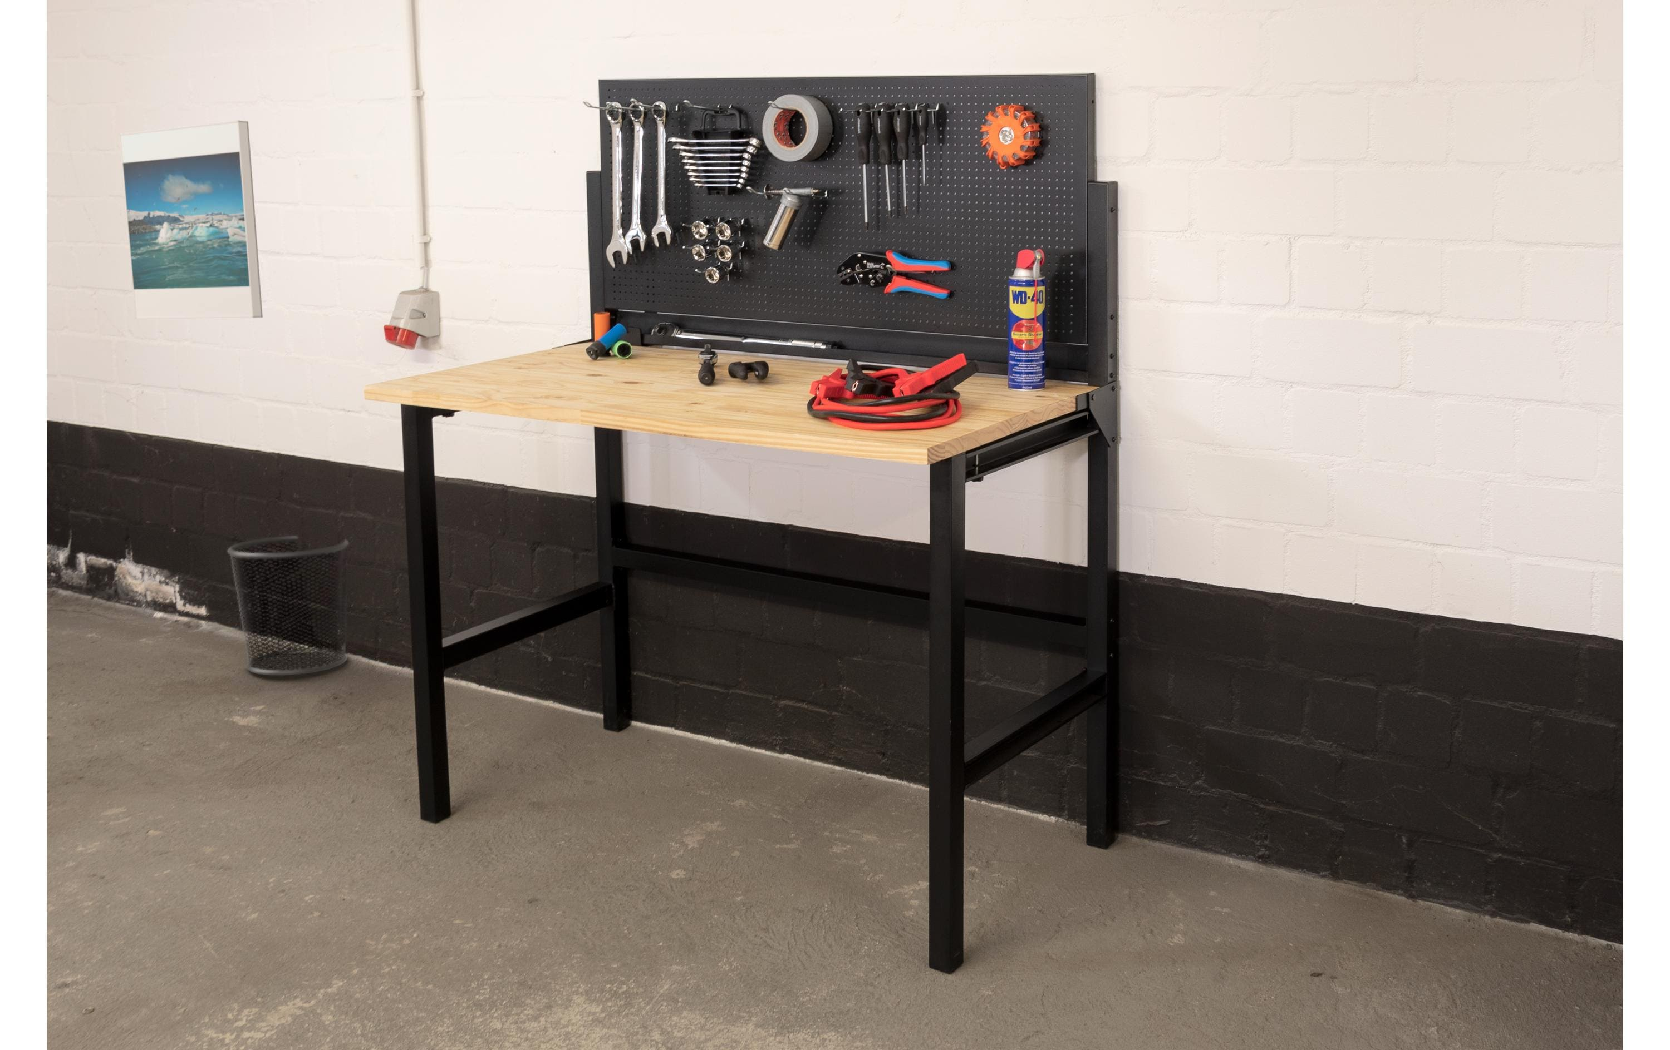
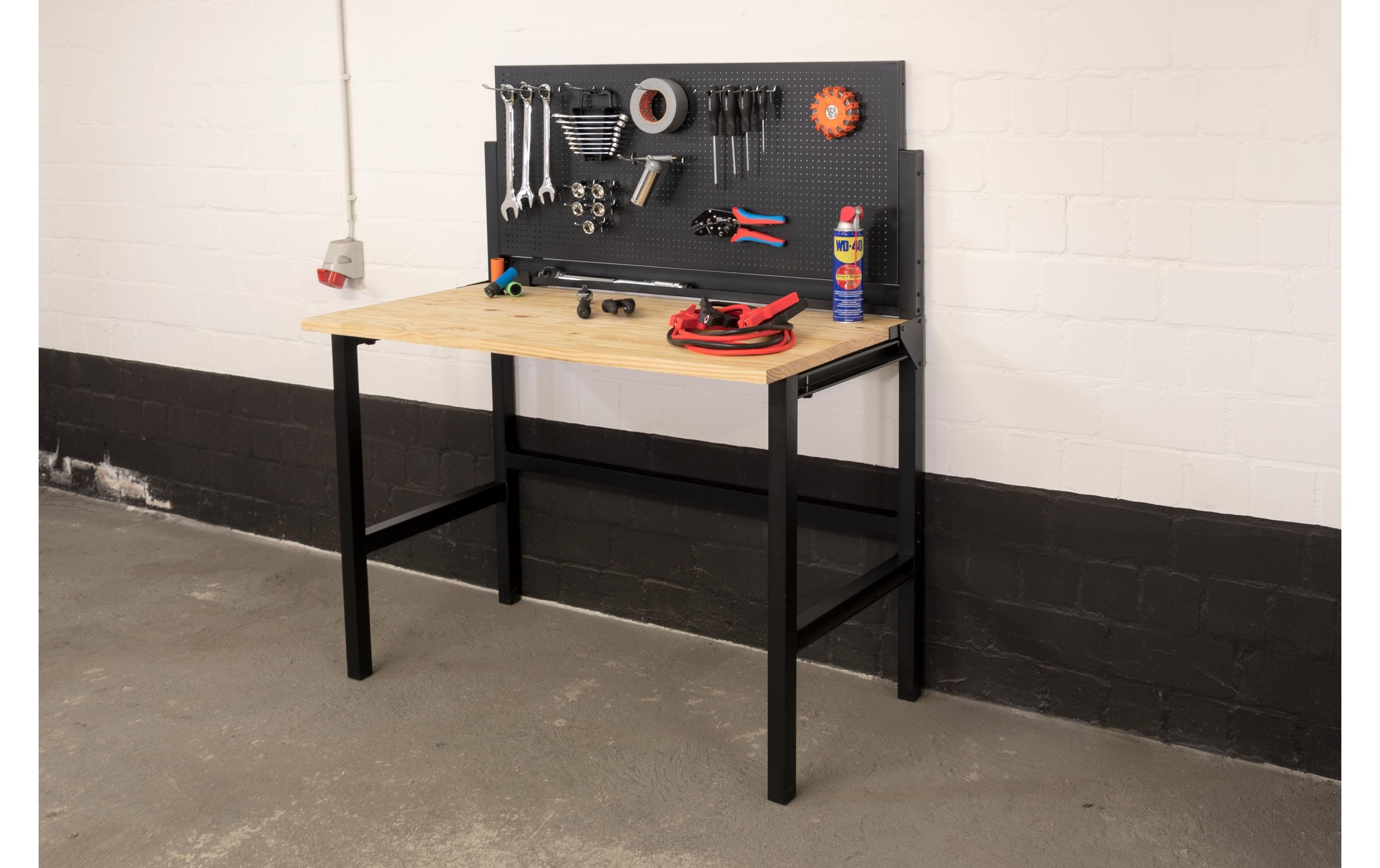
- waste bin (293, 604)
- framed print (189, 224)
